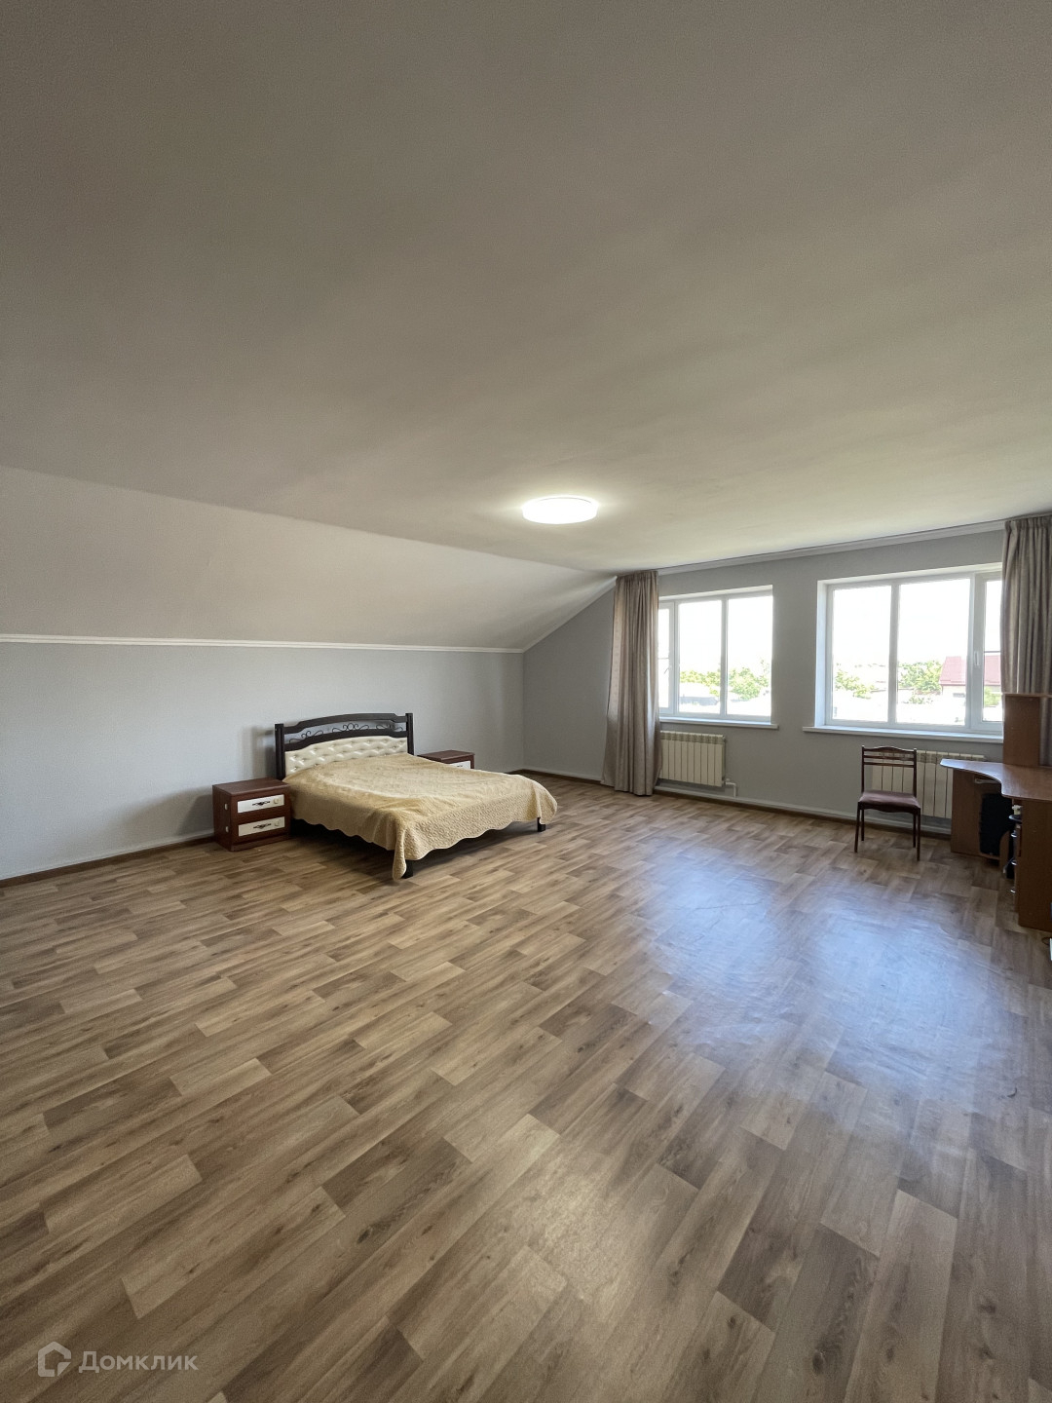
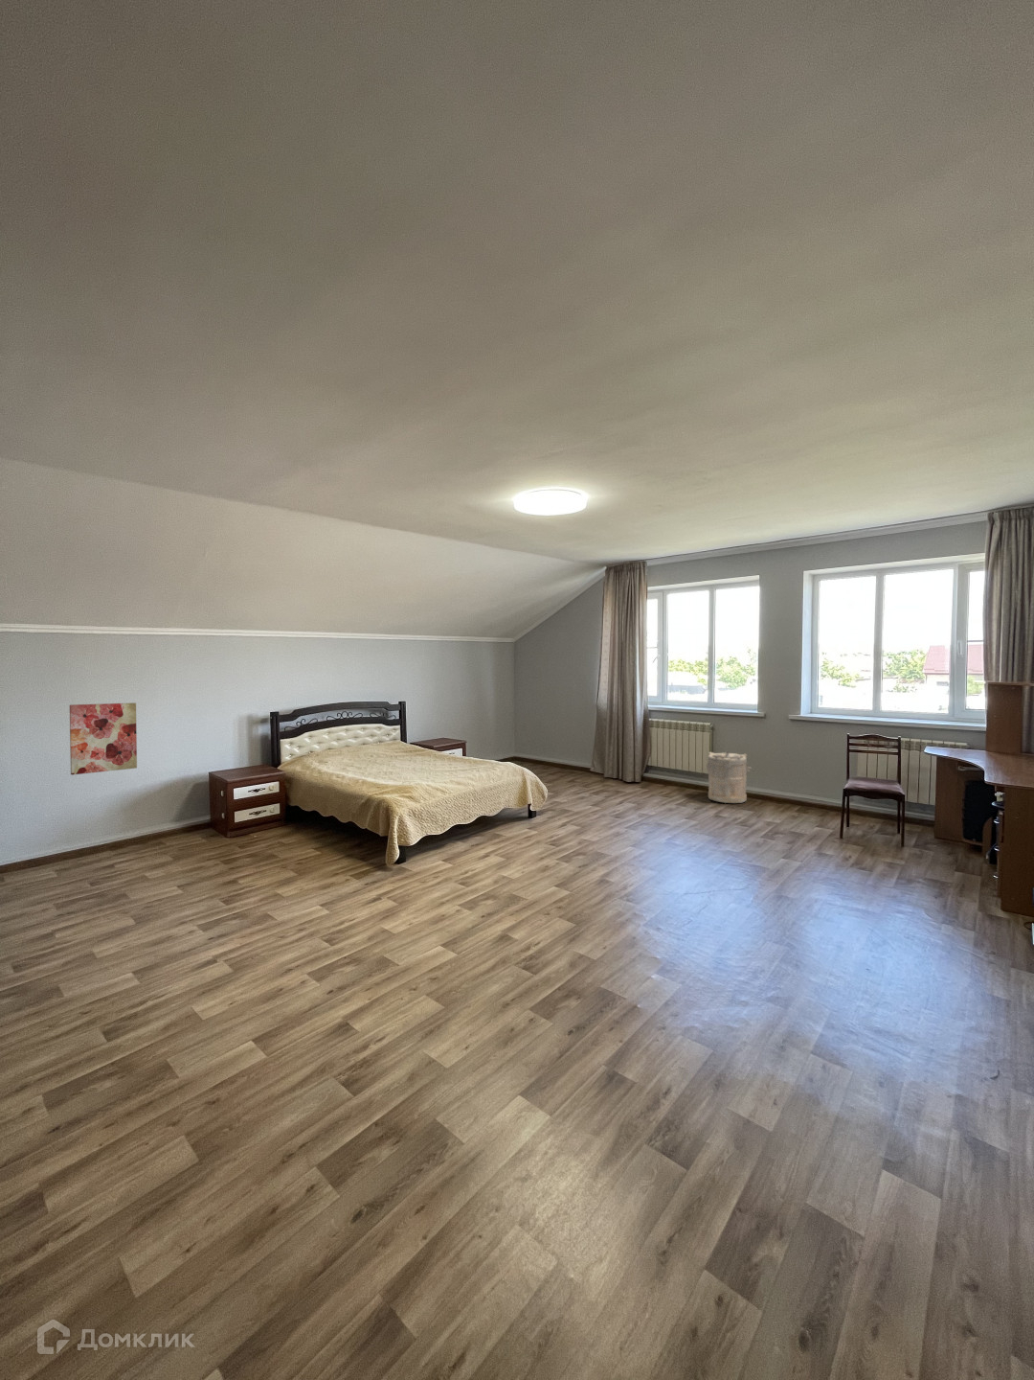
+ laundry hamper (726, 775)
+ wall art (104, 737)
